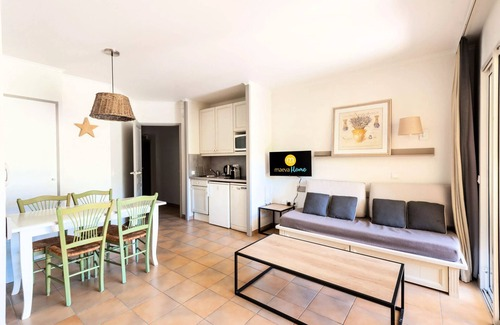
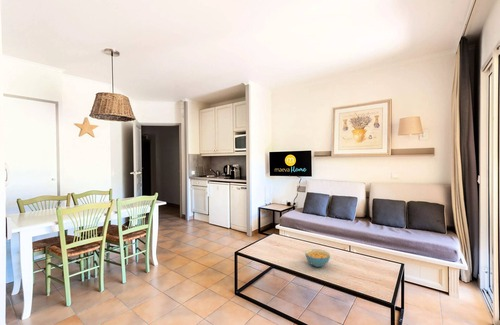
+ cereal bowl (317, 259)
